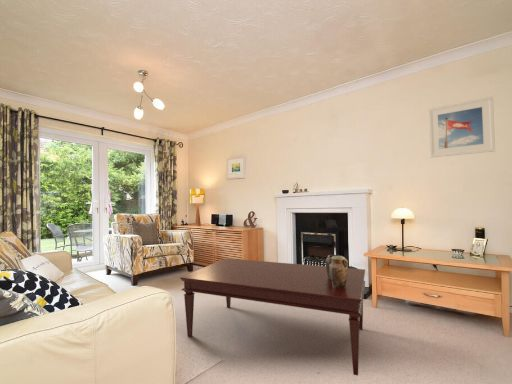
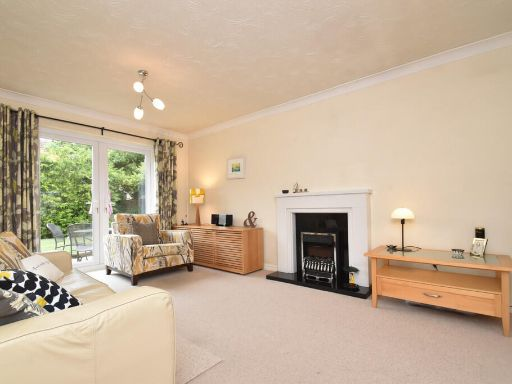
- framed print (459, 128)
- coffee table (275, 302)
- jar set (336, 267)
